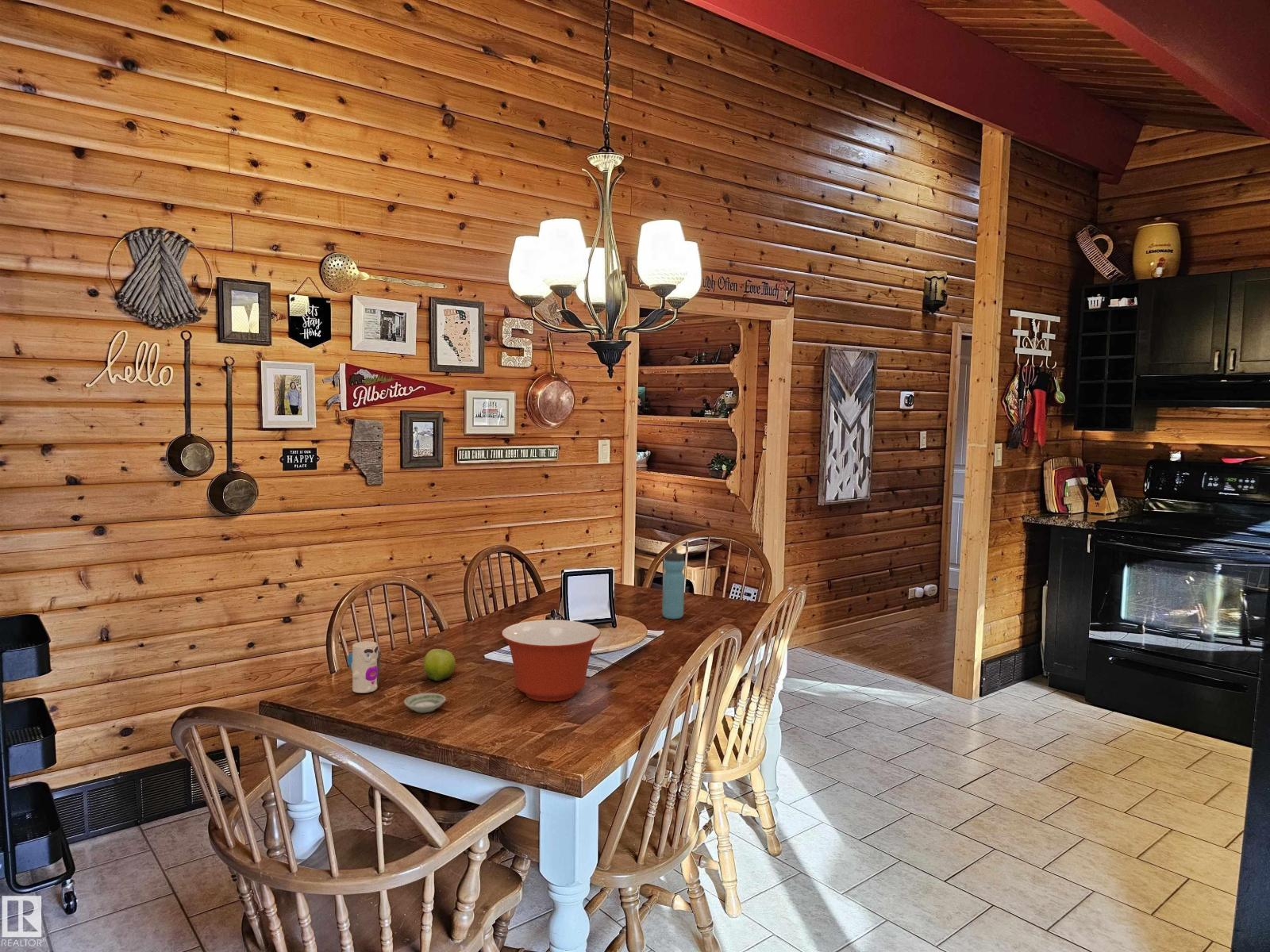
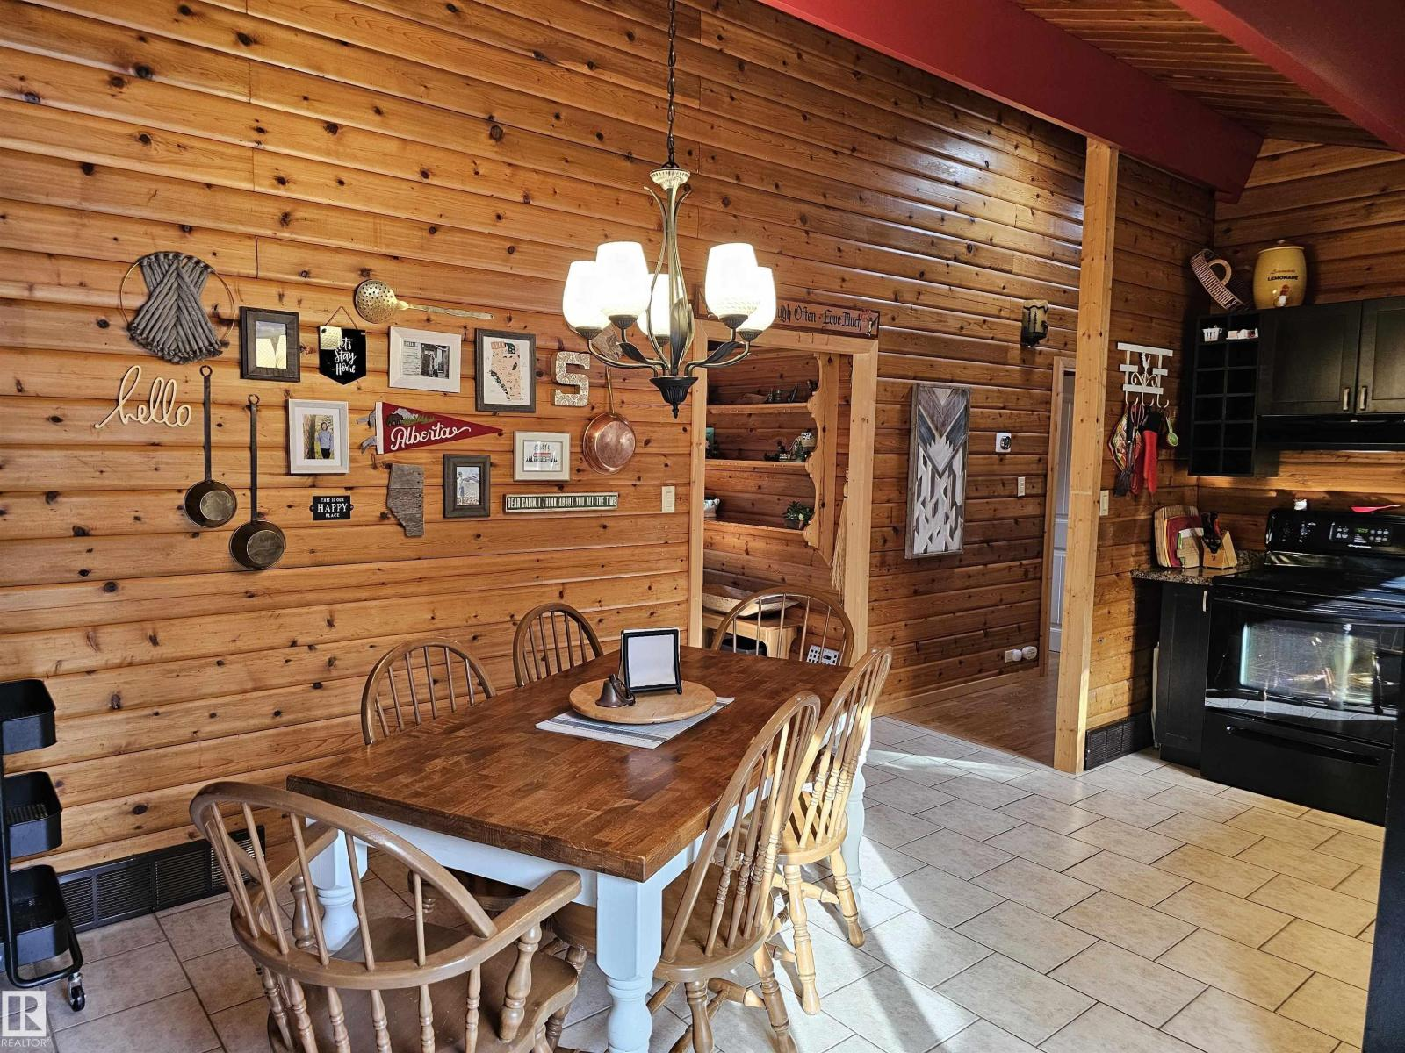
- toy (363, 666)
- saucer (425, 704)
- fruit (439, 663)
- water bottle (673, 582)
- mixing bowl (551, 662)
